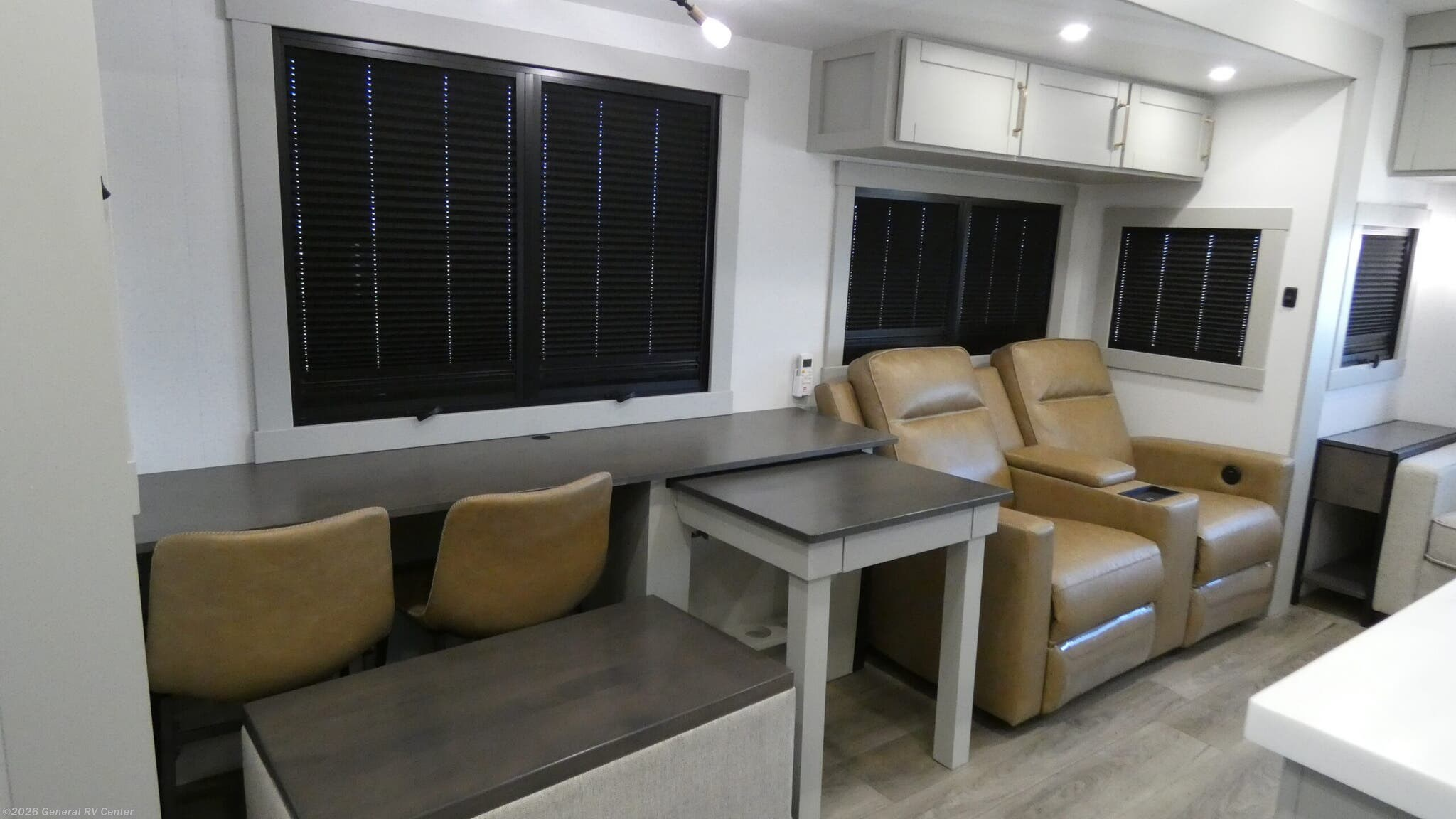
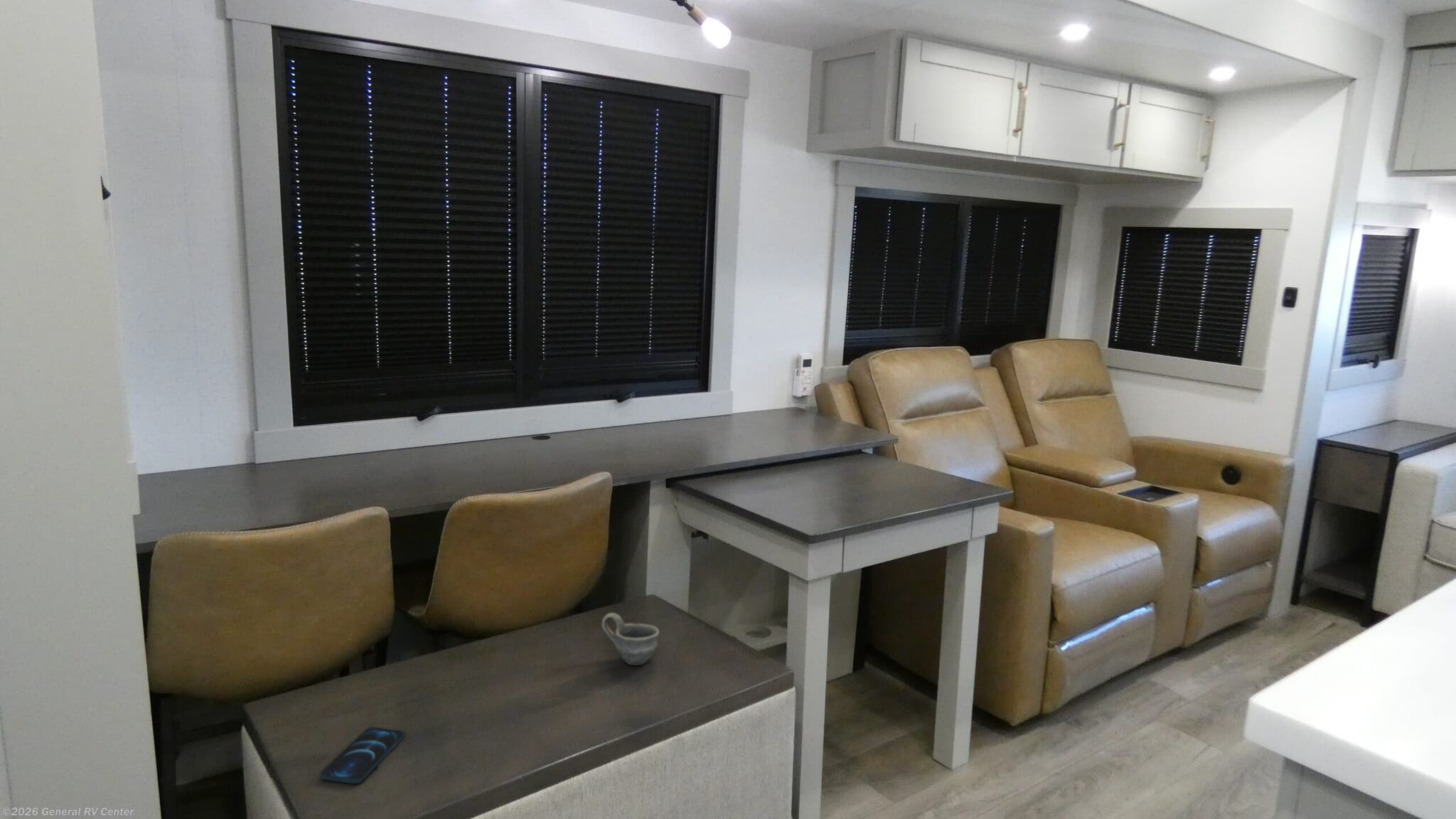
+ cup (633, 638)
+ smartphone (364, 754)
